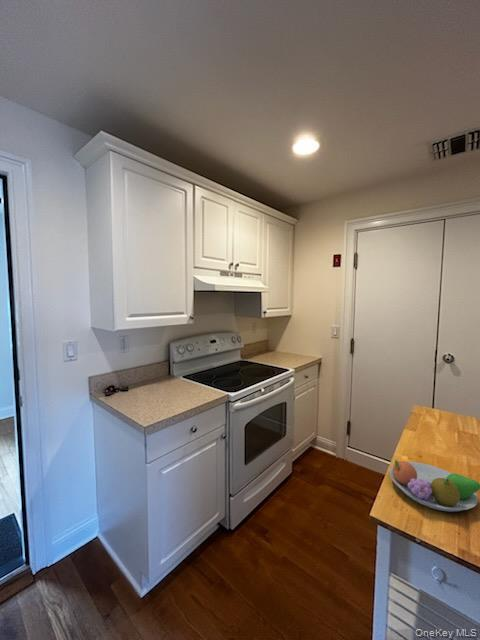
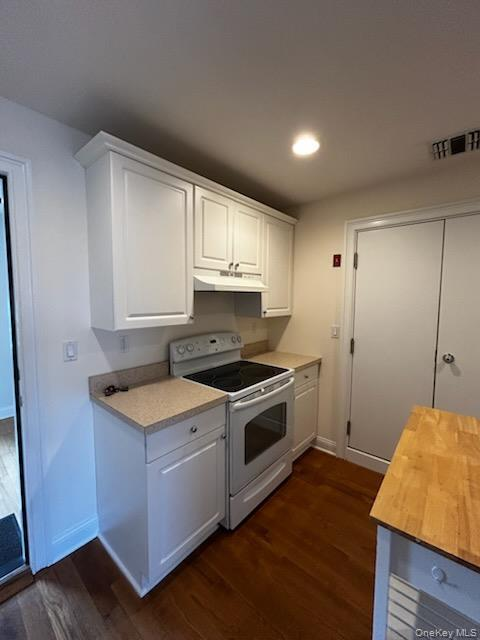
- fruit bowl (434, 477)
